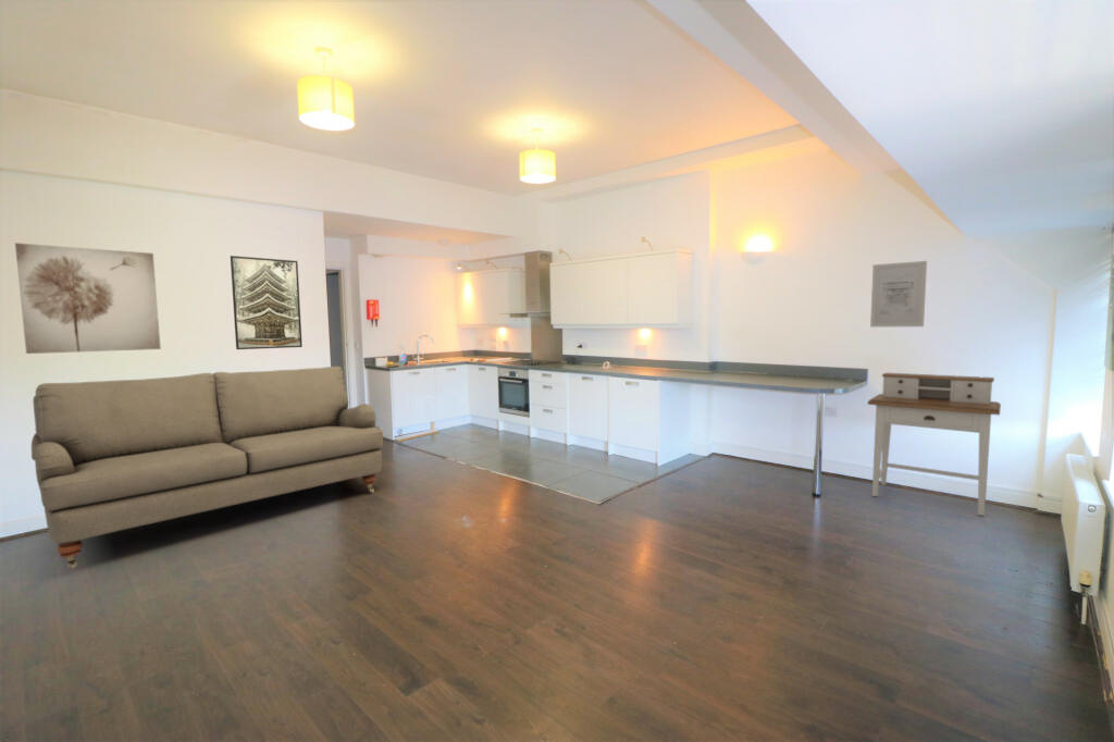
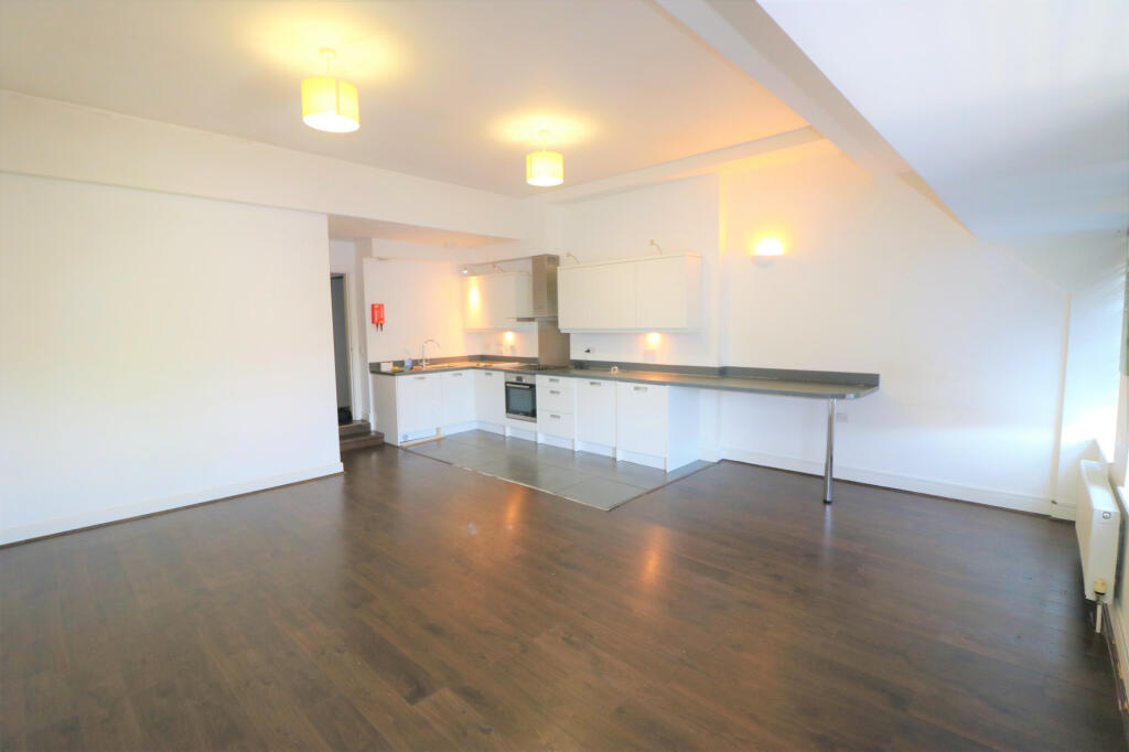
- desk (930, 428)
- wall art (94, 300)
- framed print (268, 304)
- wall art (898, 295)
- sofa (226, 442)
